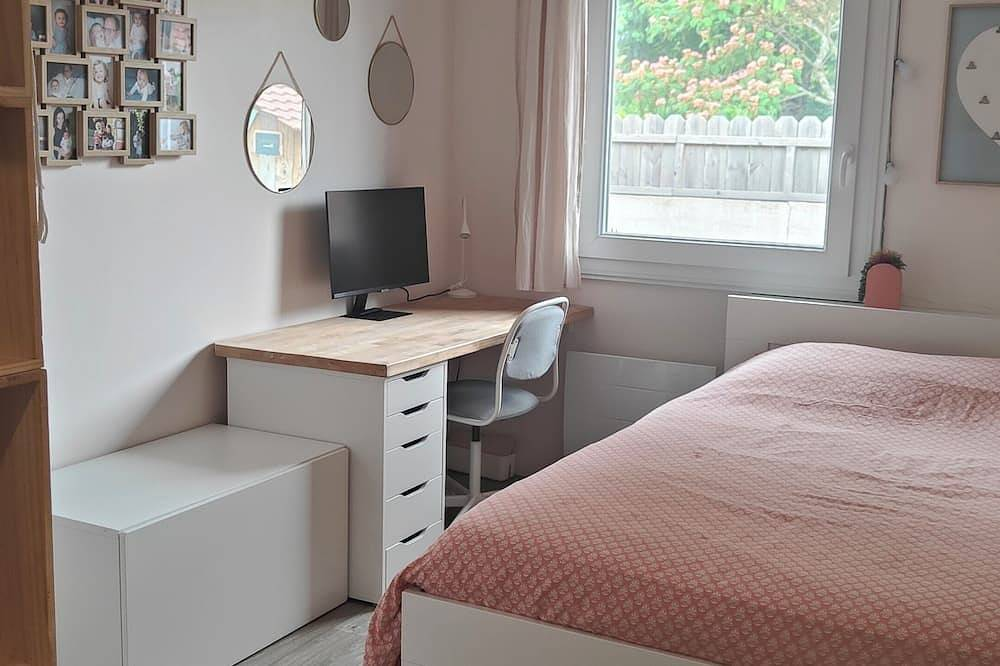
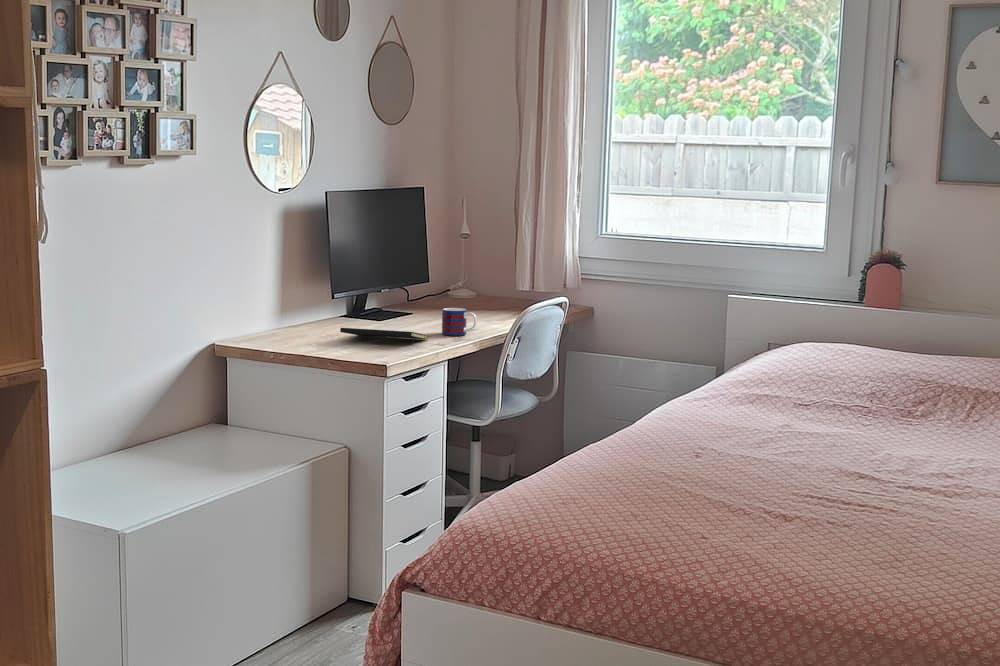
+ notepad (384, 333)
+ mug (459, 322)
